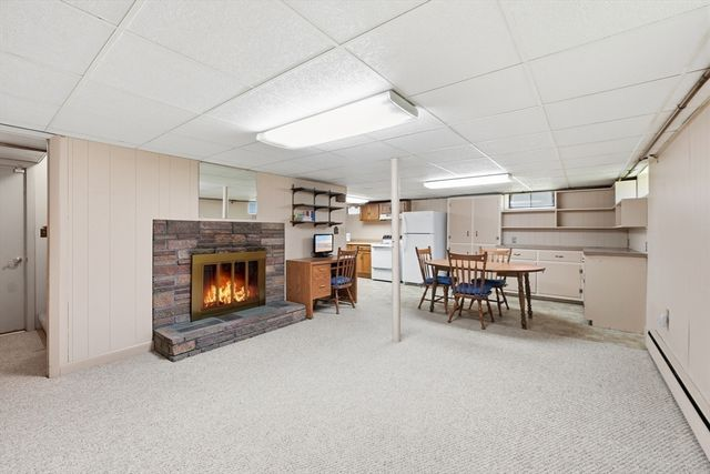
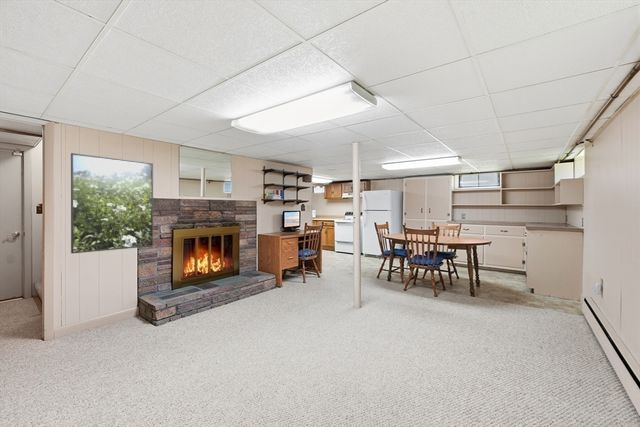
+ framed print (115, 204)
